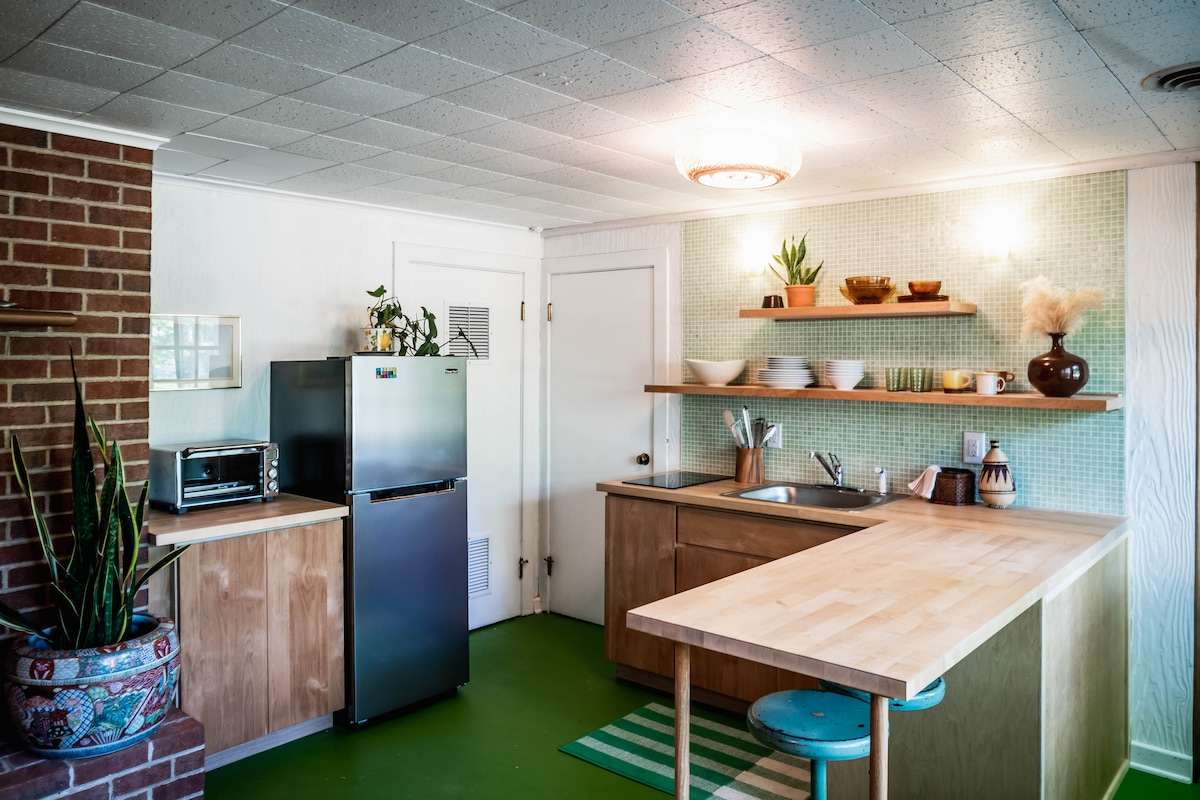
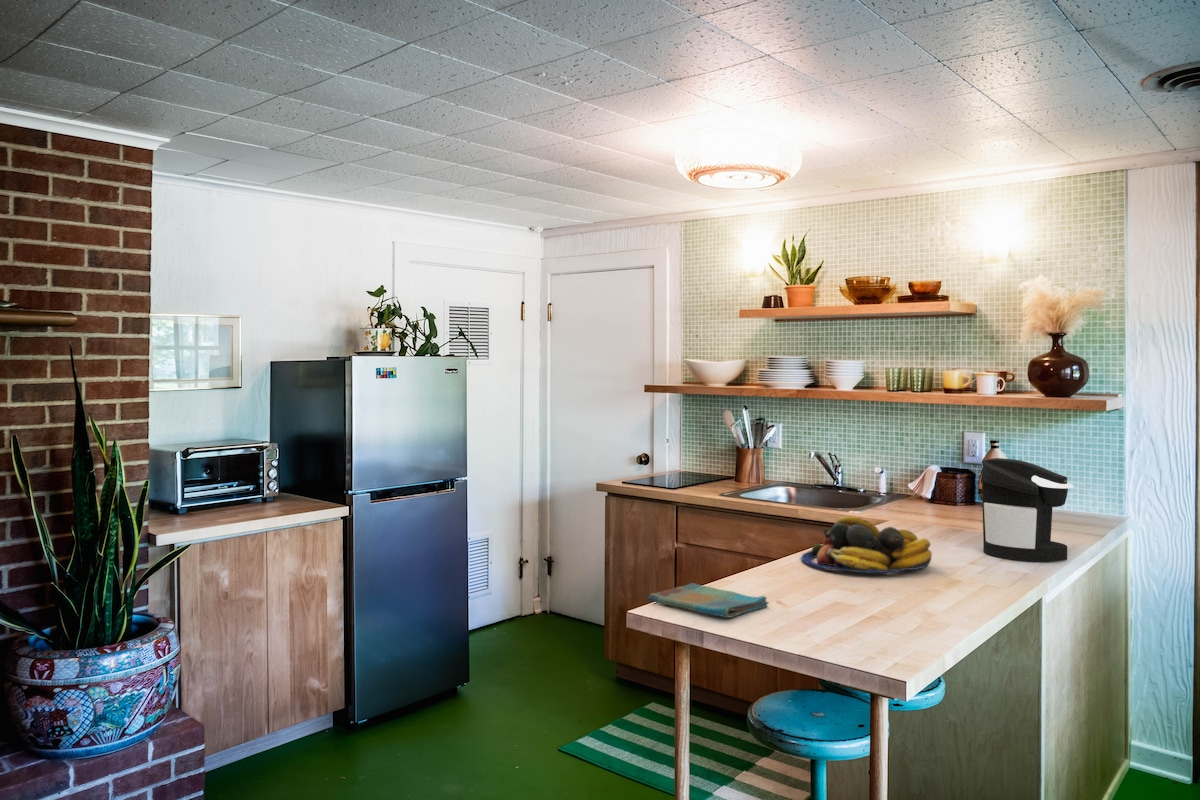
+ dish towel (707, 598)
+ fruit bowl (863, 539)
+ coffee maker (1026, 507)
